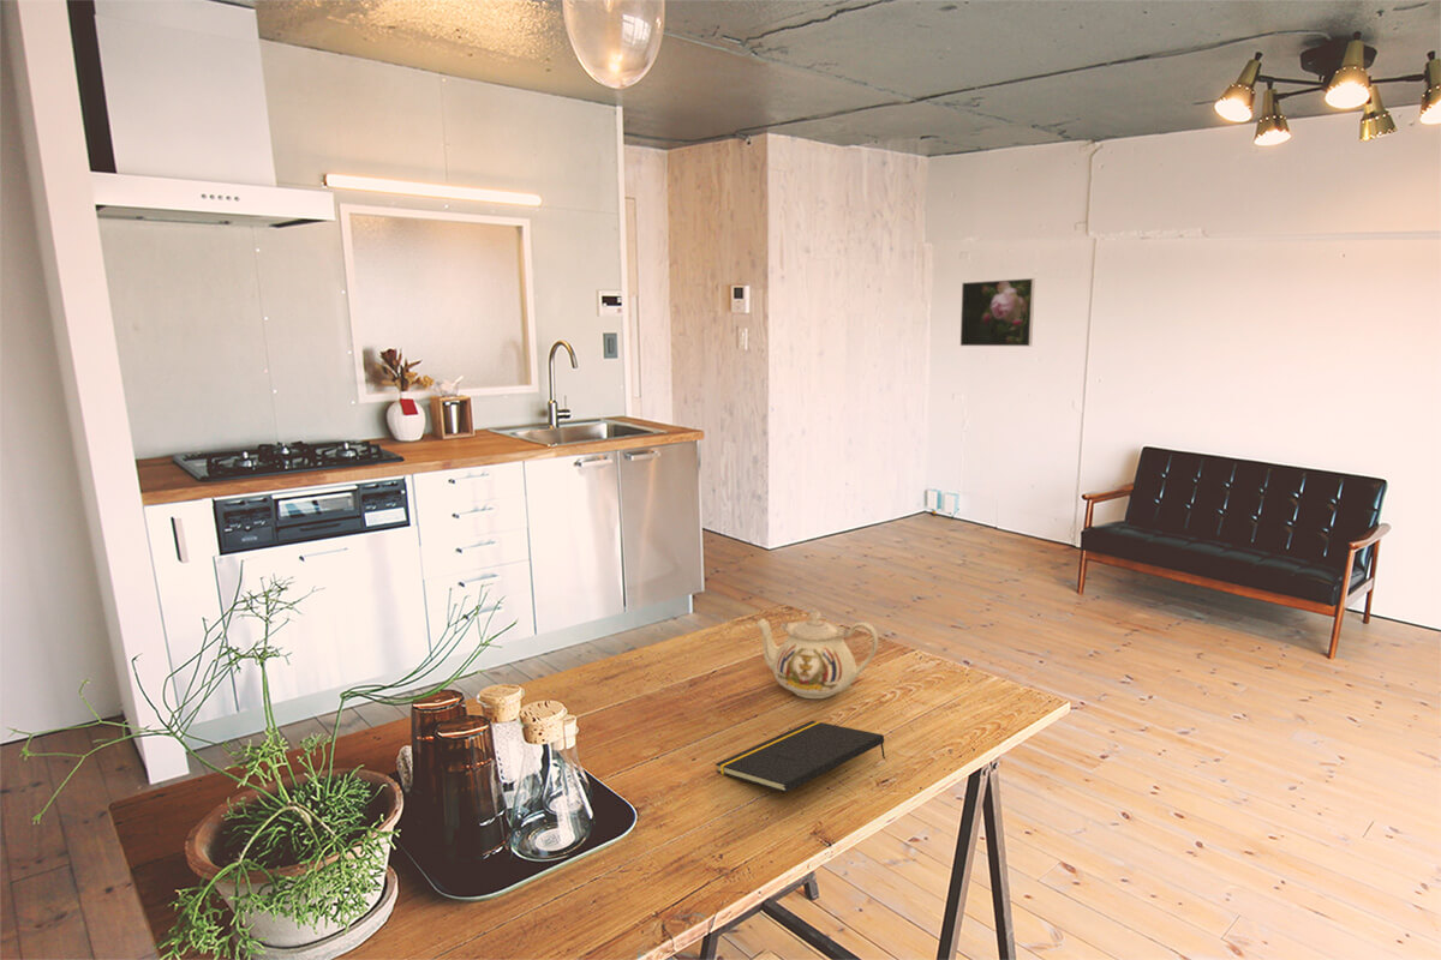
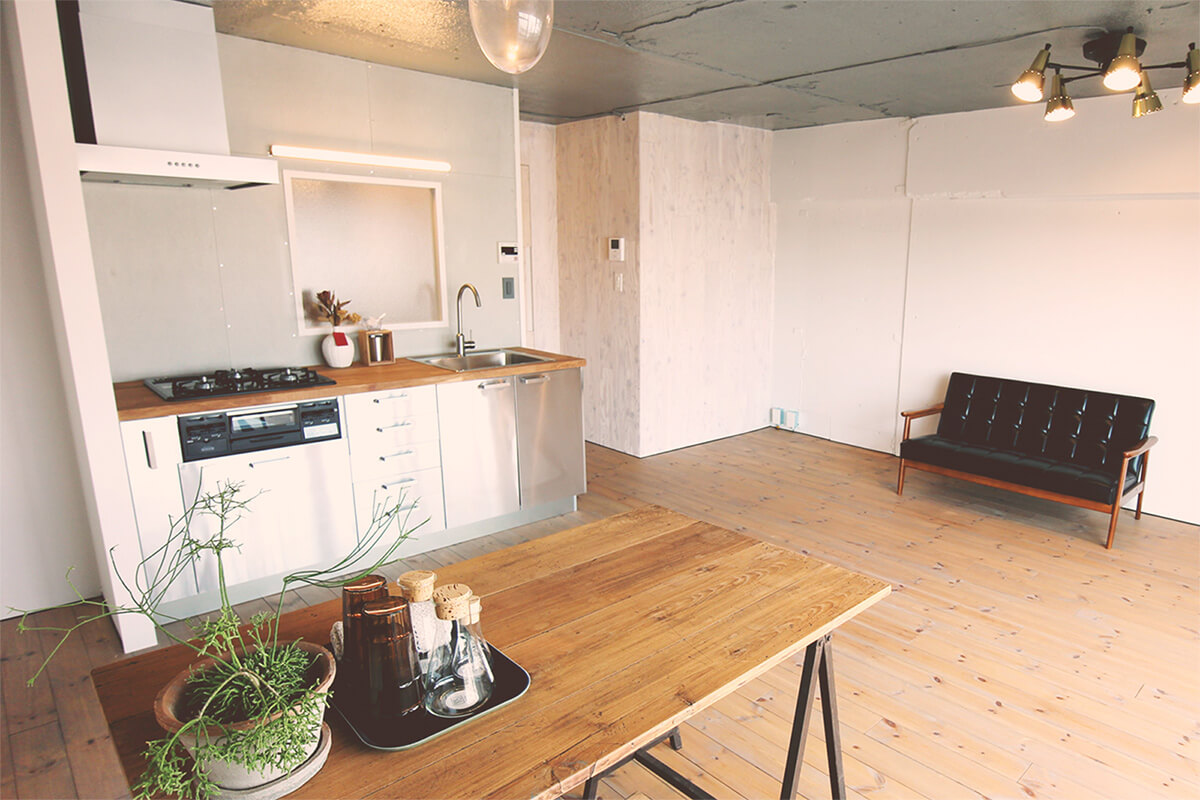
- notepad (800, 752)
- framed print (995, 313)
- teapot (814, 649)
